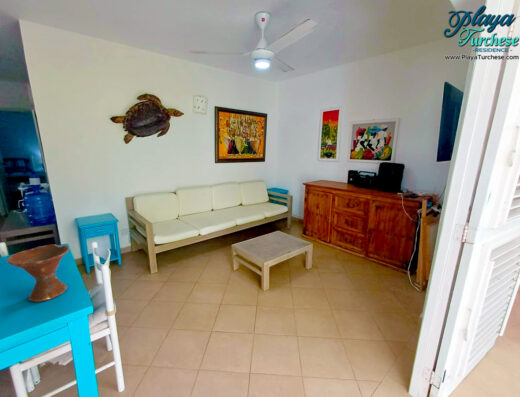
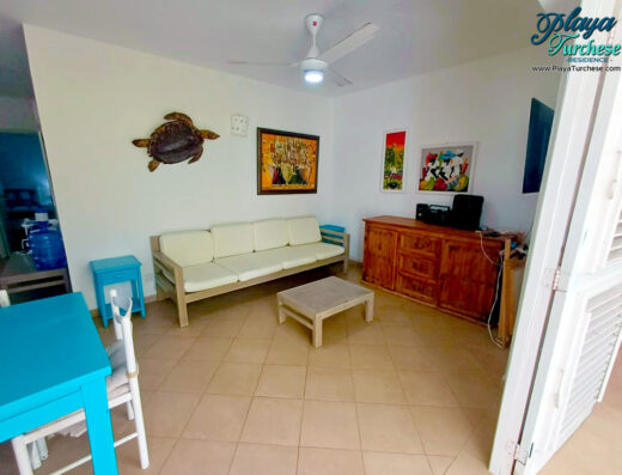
- bowl (43, 273)
